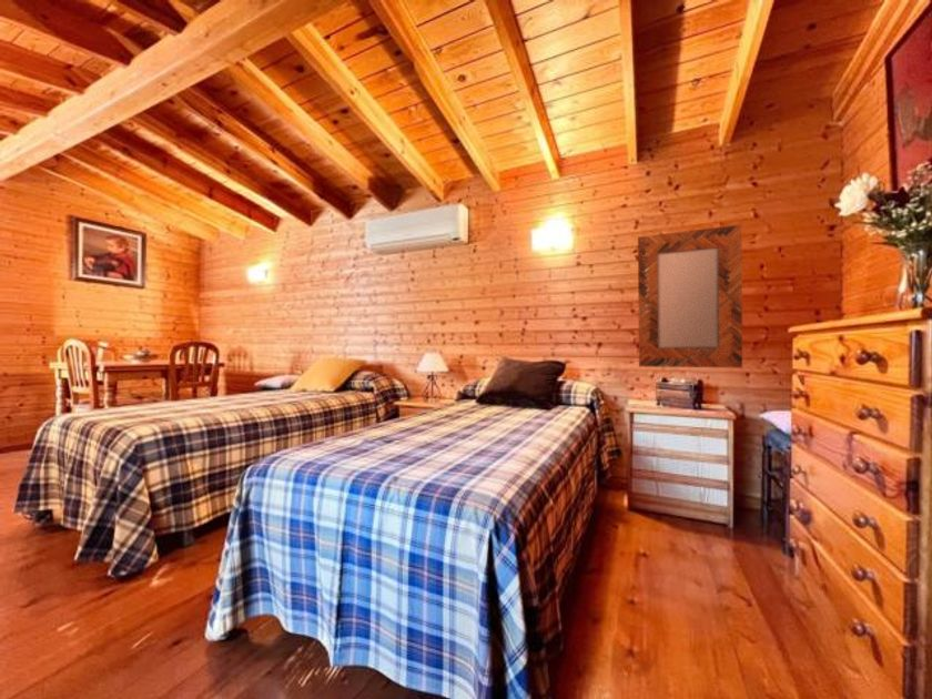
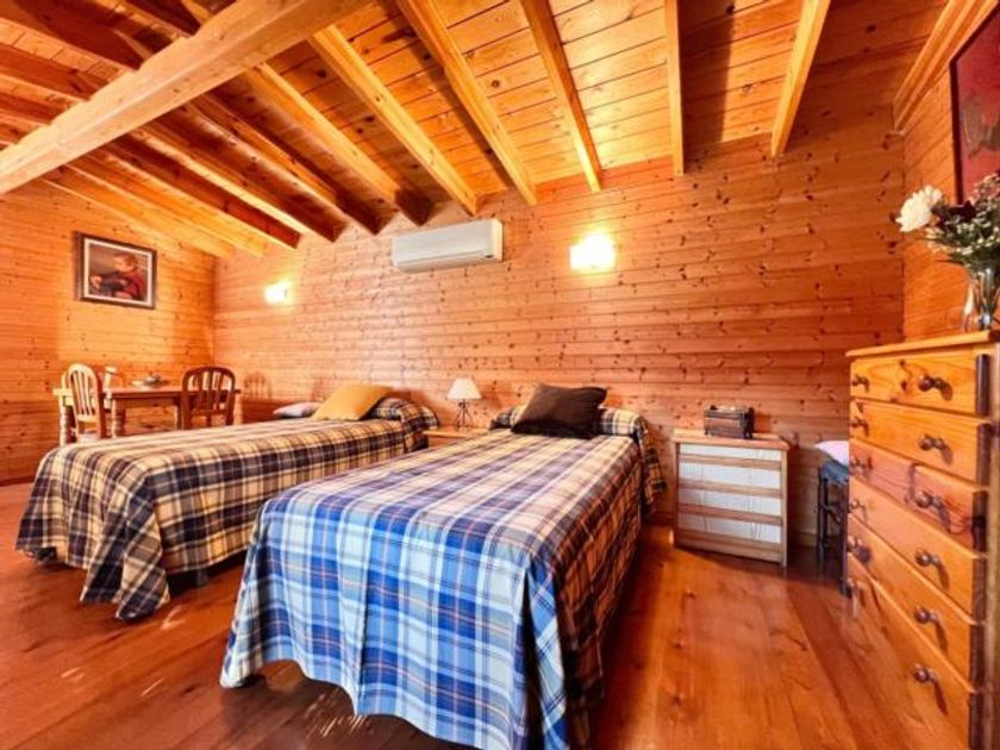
- home mirror (687, 300)
